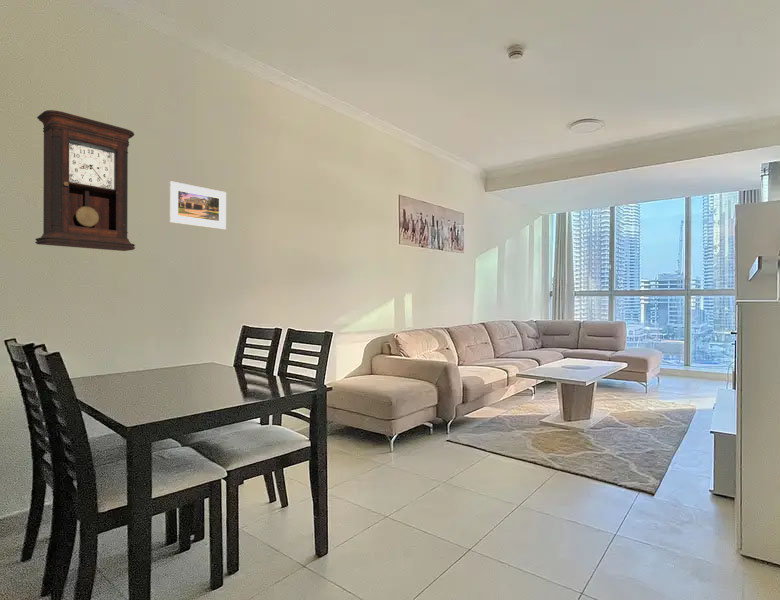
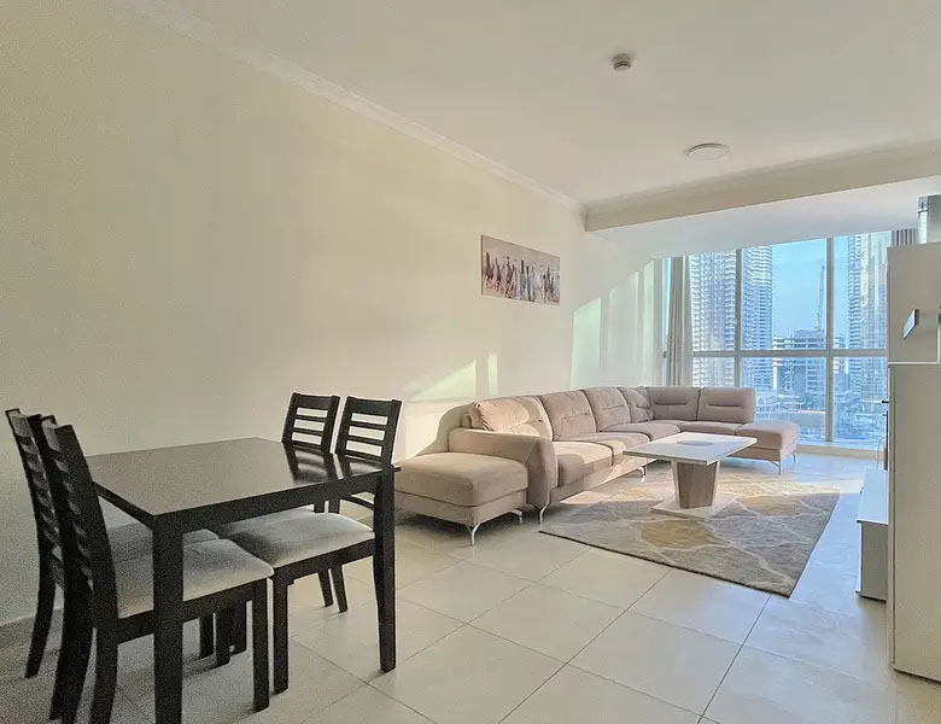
- pendulum clock (89, 185)
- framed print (198, 206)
